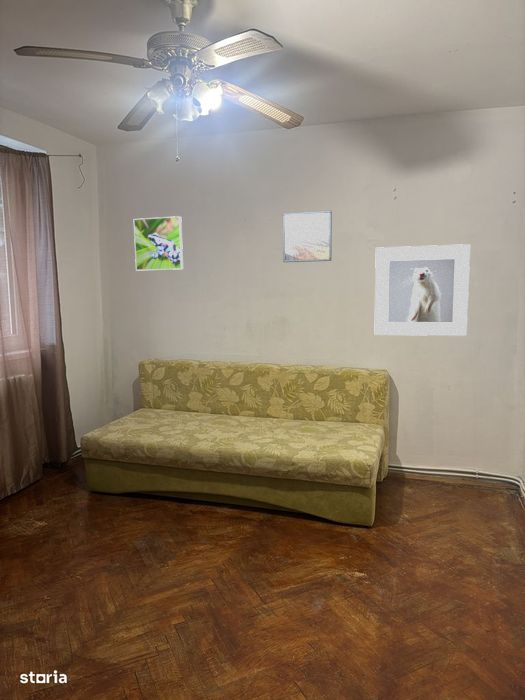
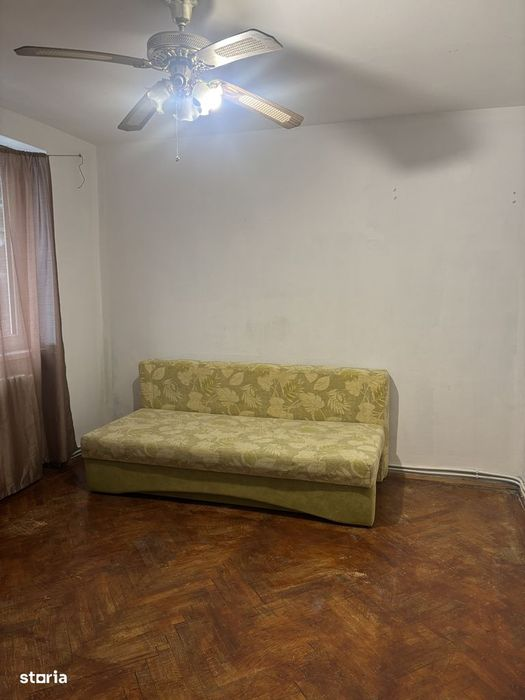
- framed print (420, 291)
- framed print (306, 236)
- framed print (158, 244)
